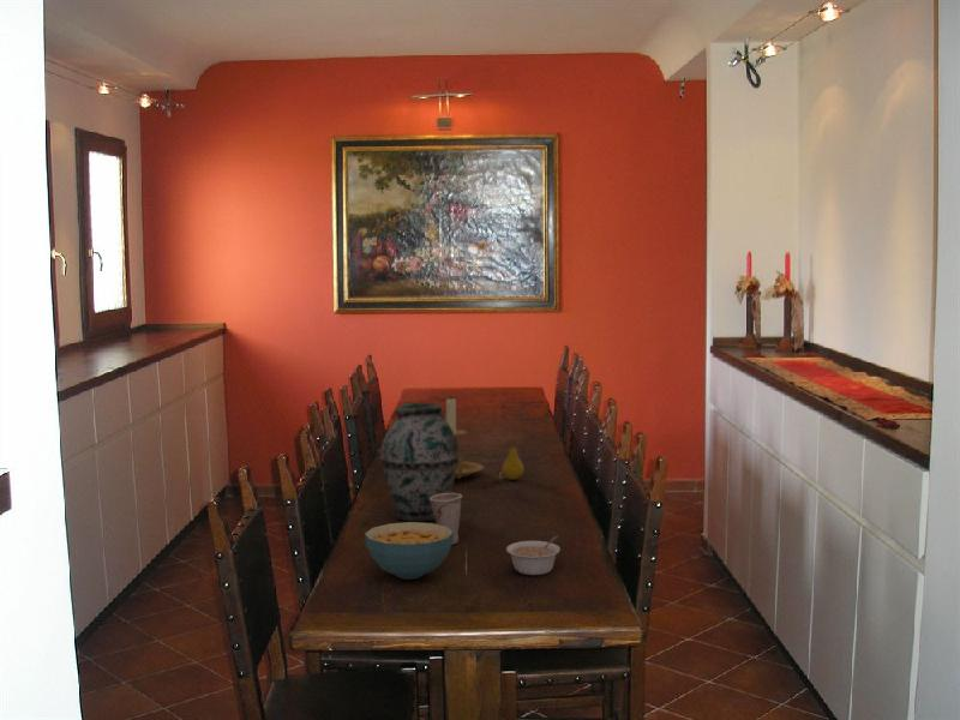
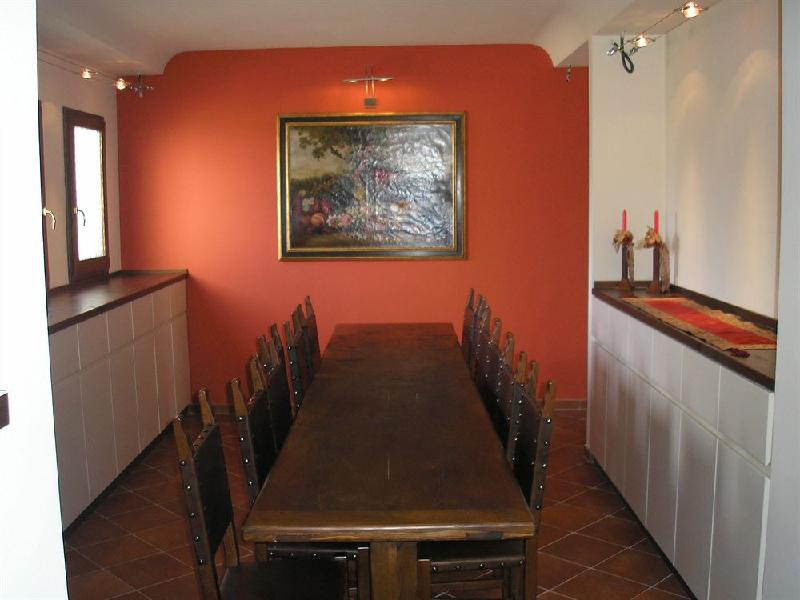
- candle holder (454, 433)
- legume (533, 556)
- cup (445, 518)
- vase (420, 461)
- fruit (512, 458)
- cereal bowl (409, 553)
